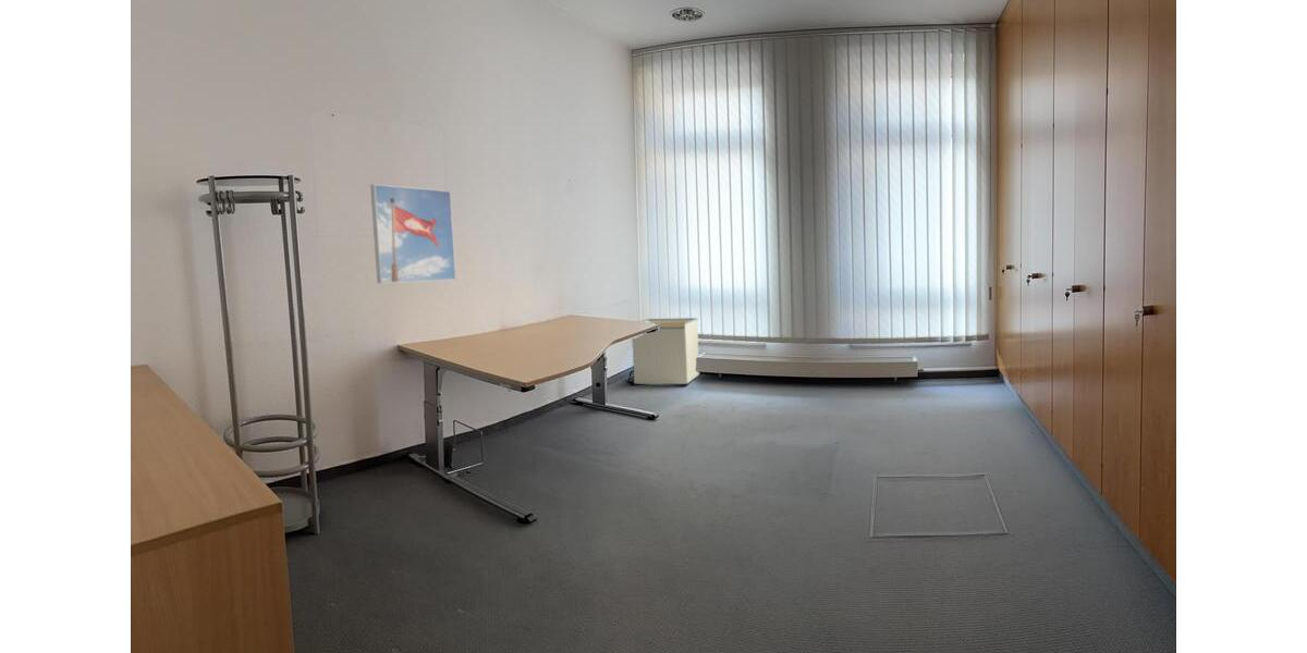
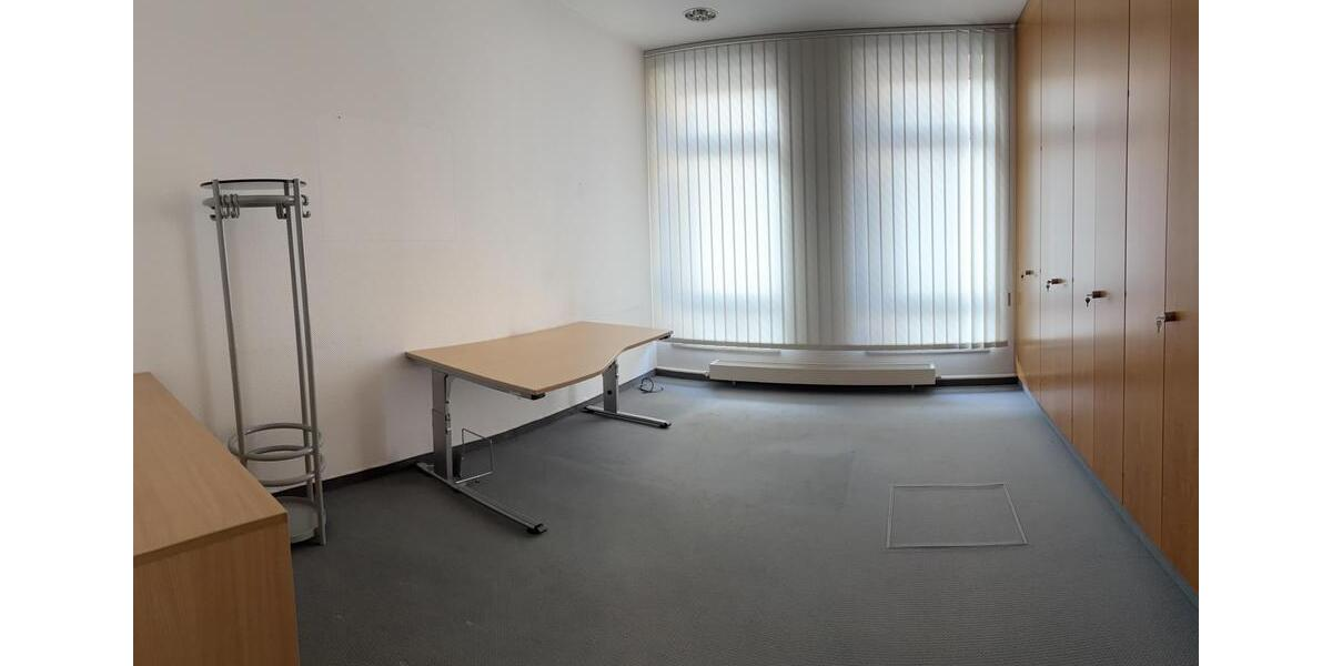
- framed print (415, 234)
- storage bin (665, 349)
